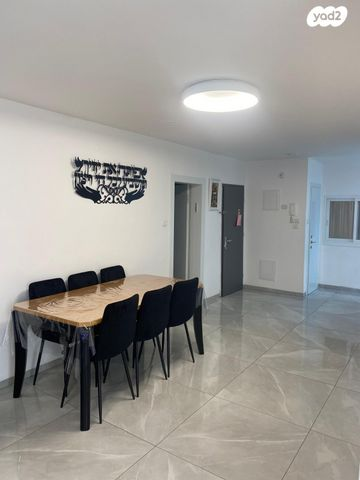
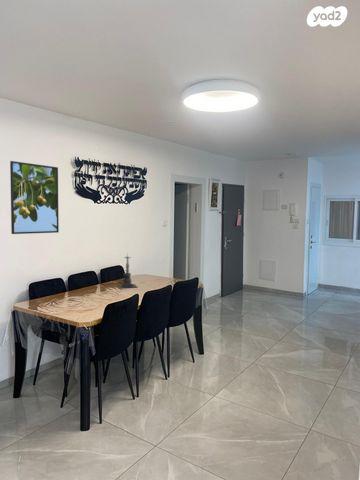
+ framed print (35, 199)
+ candle holder (127, 269)
